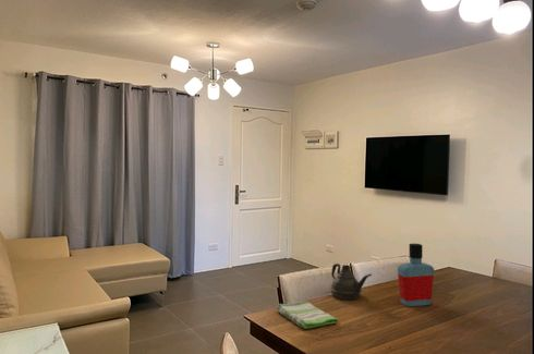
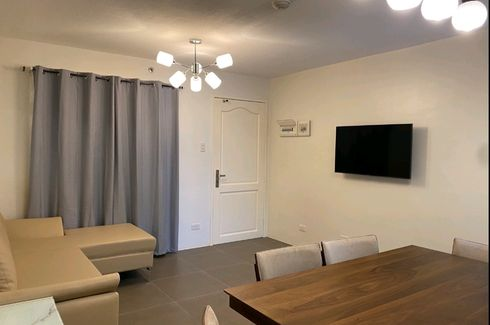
- dish towel (306, 313)
- bottle (415, 273)
- teapot (350, 281)
